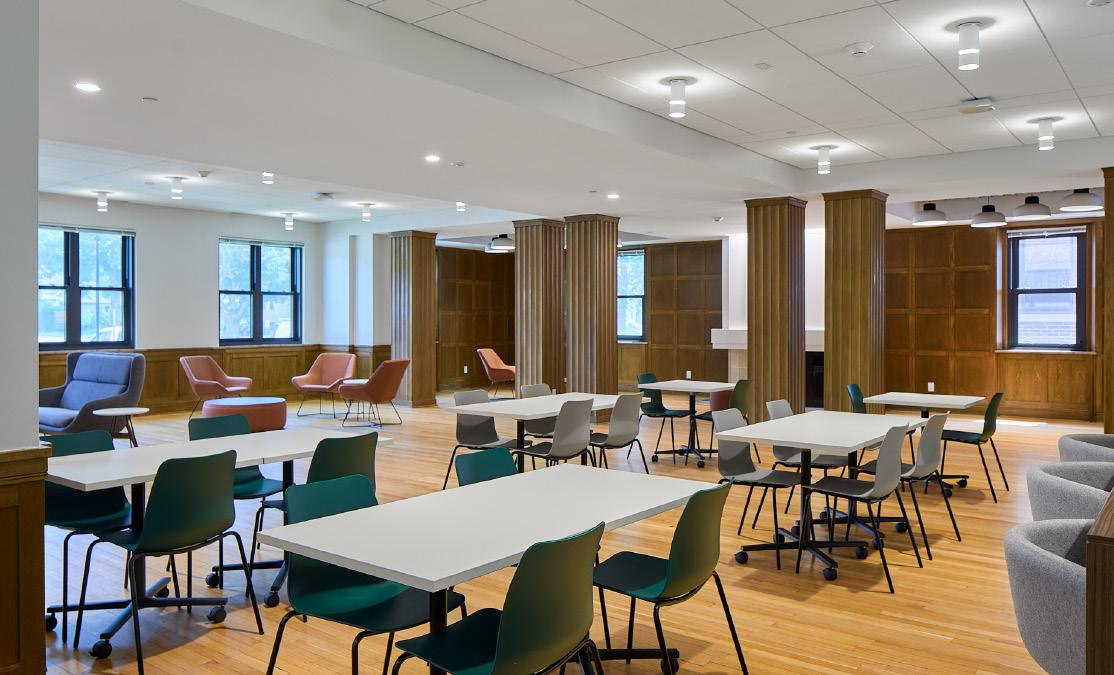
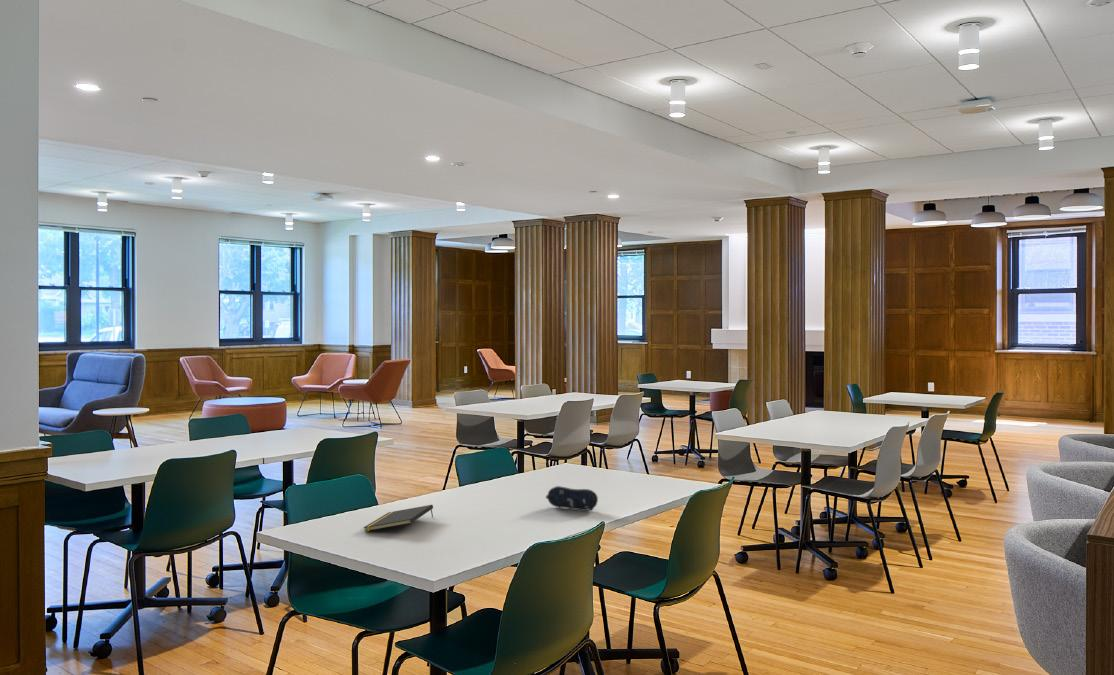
+ notepad (399, 517)
+ pencil case (572, 498)
